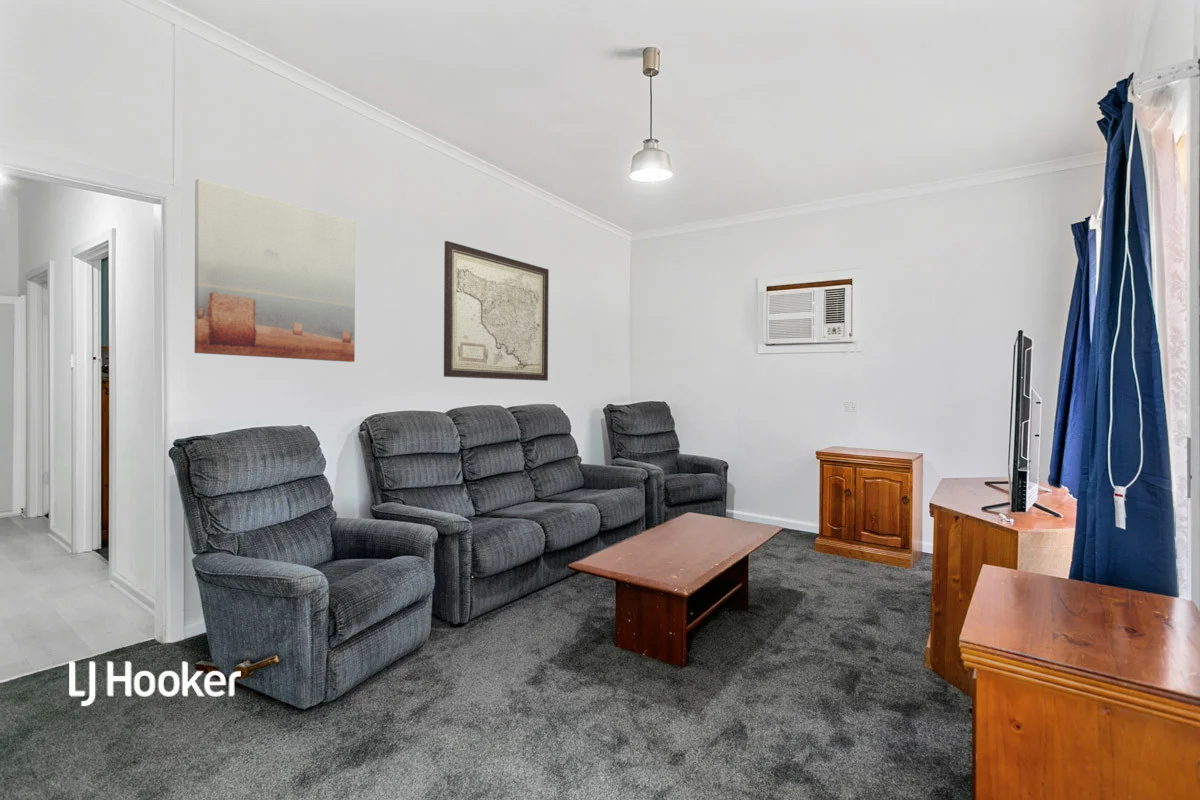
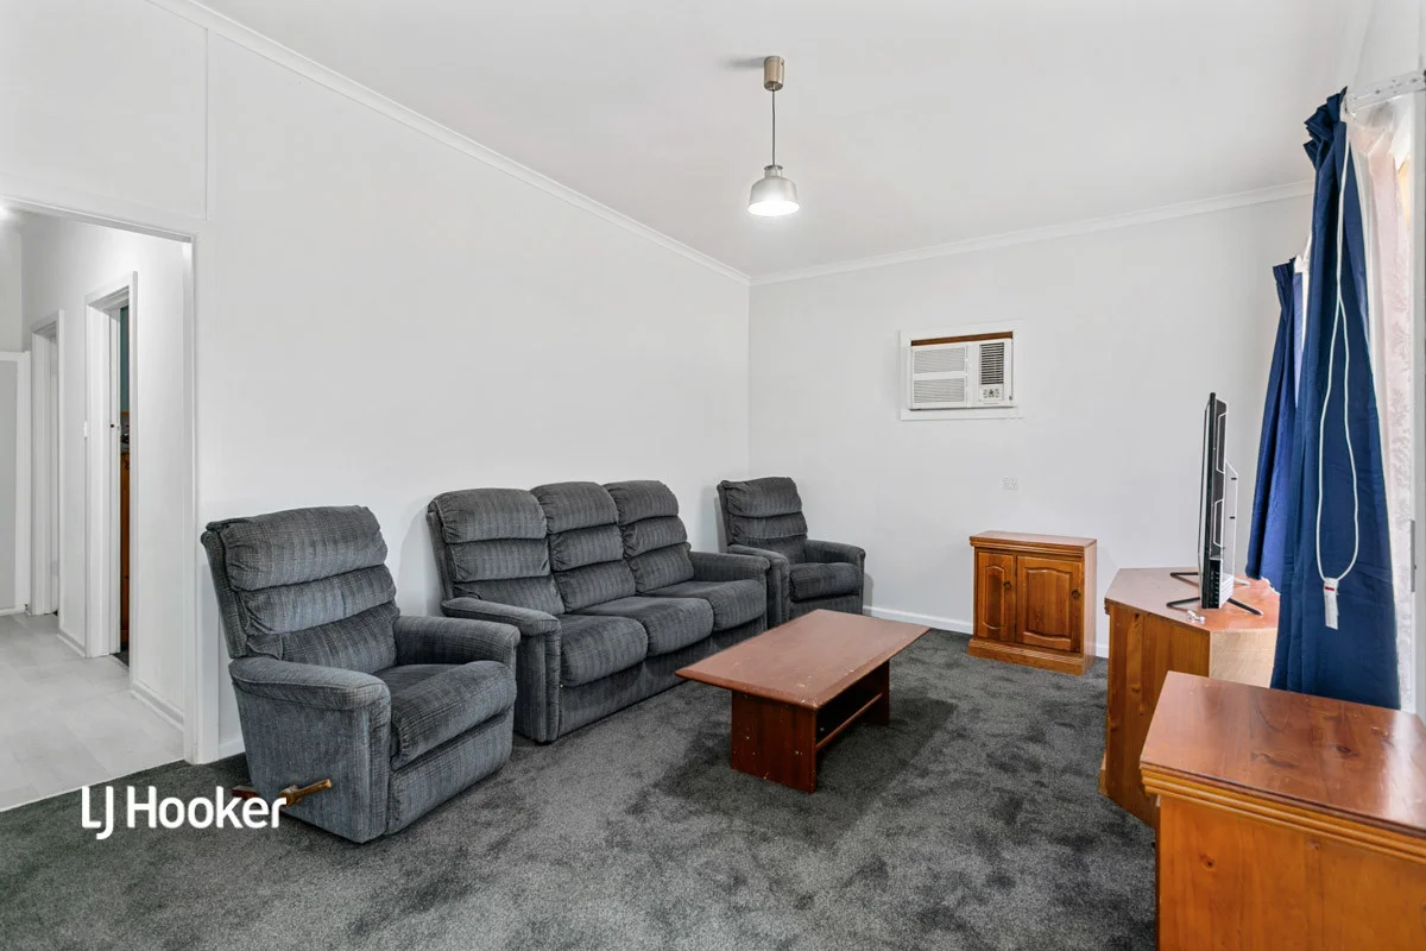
- wall art (501, 317)
- wall art (282, 280)
